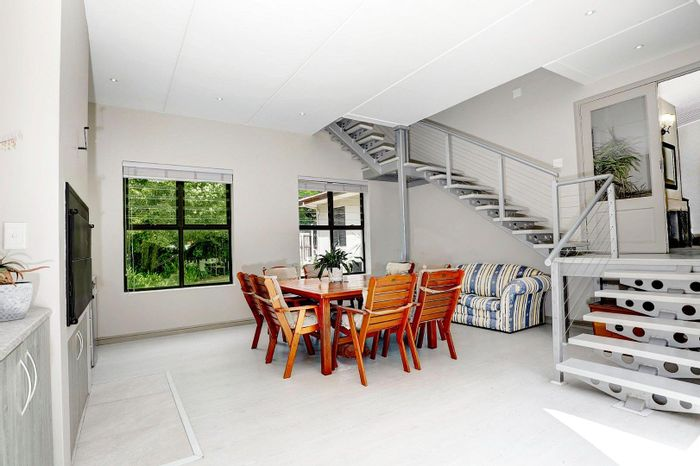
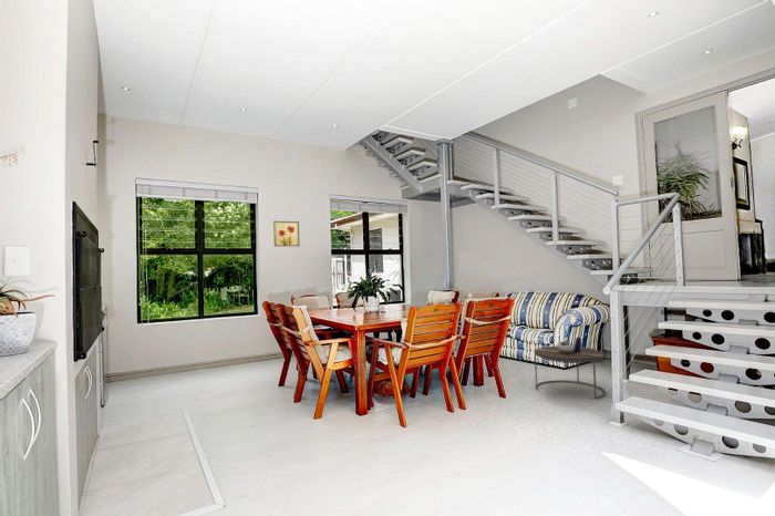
+ side table (568, 362)
+ wall art (286, 234)
